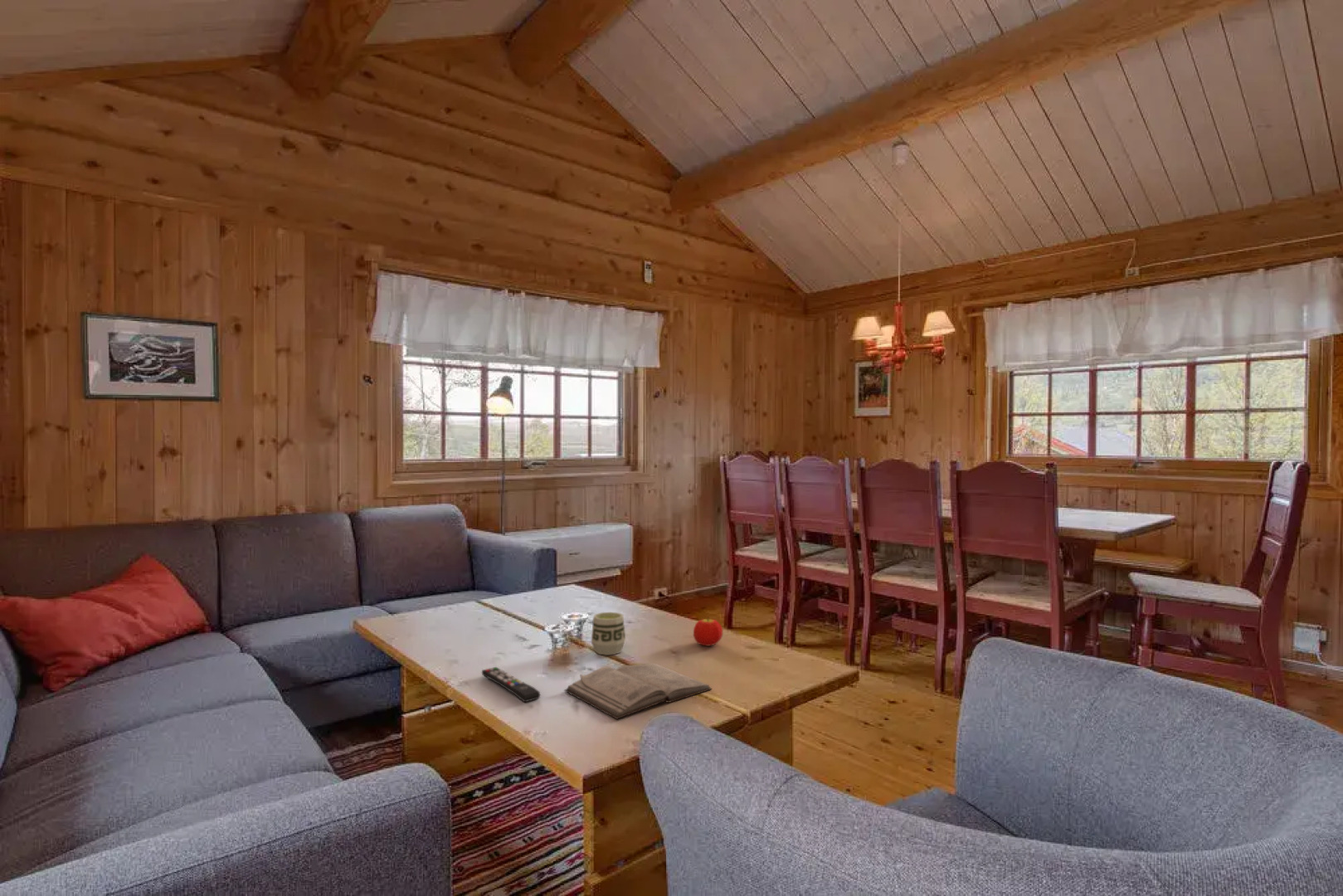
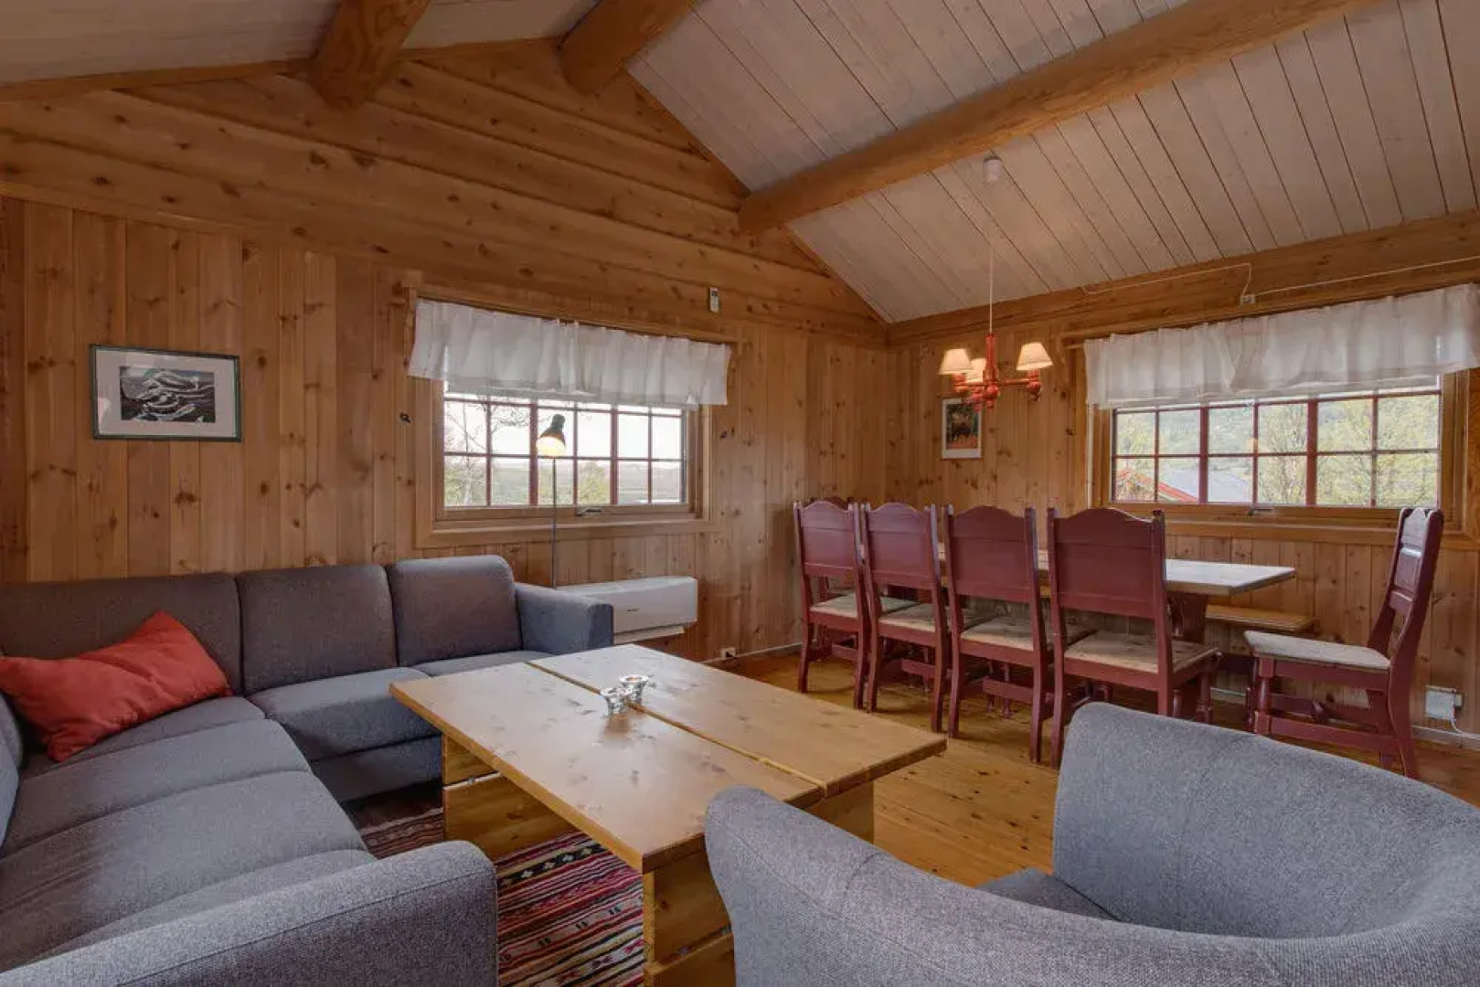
- diary (638, 682)
- remote control (509, 683)
- fruit (707, 631)
- cup (608, 633)
